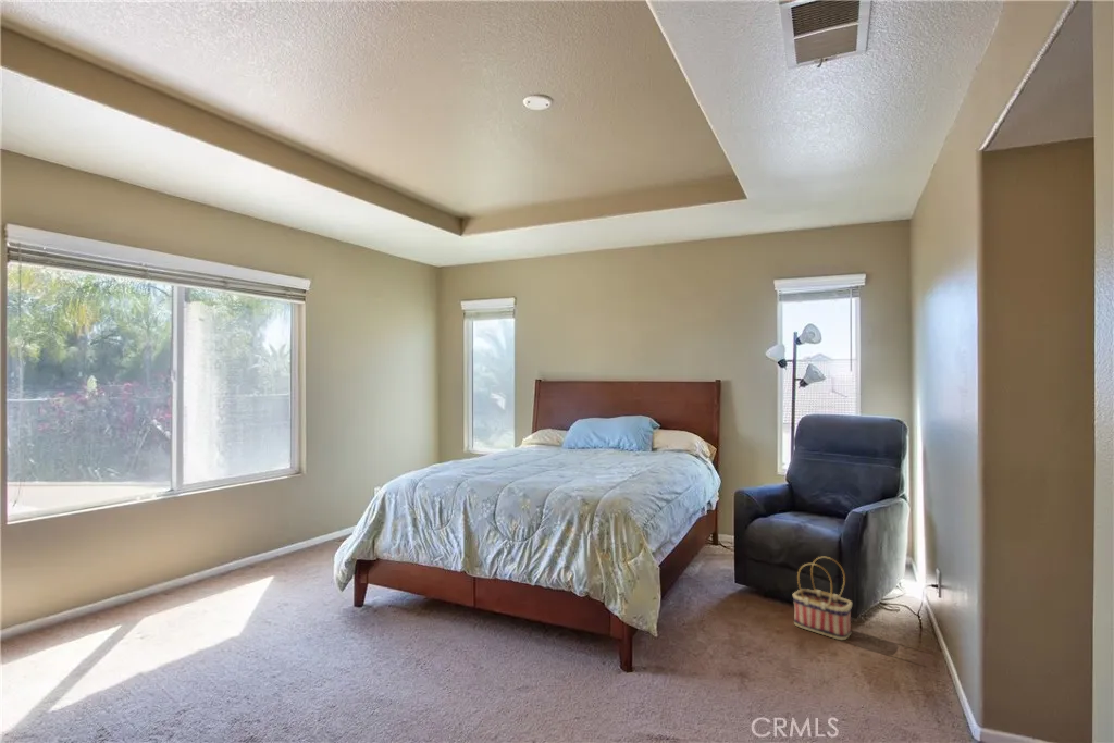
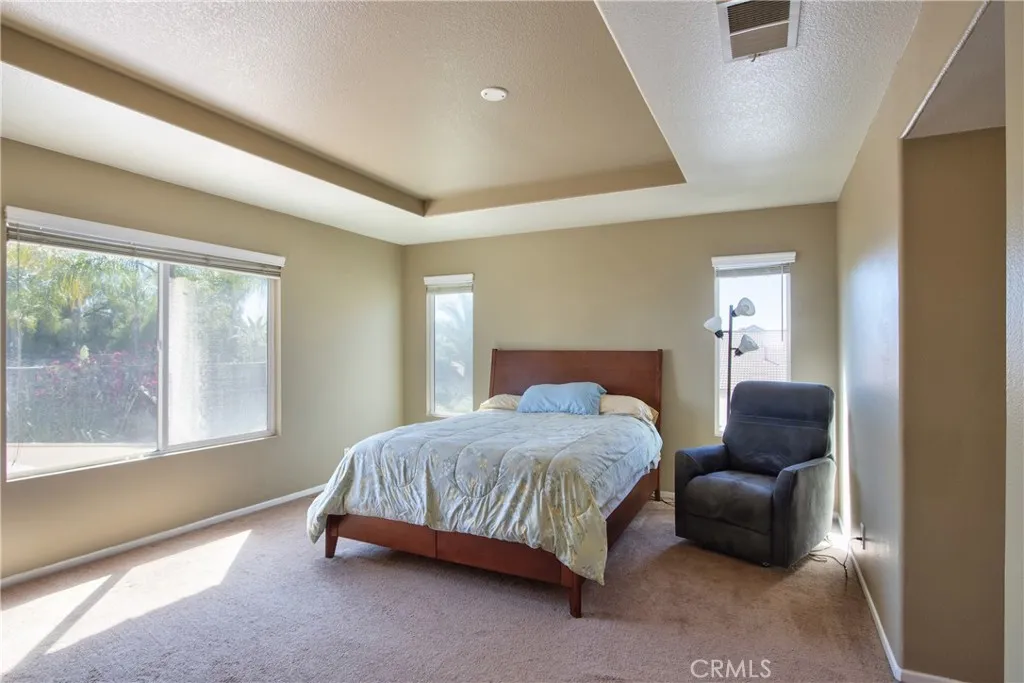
- basket (821, 594)
